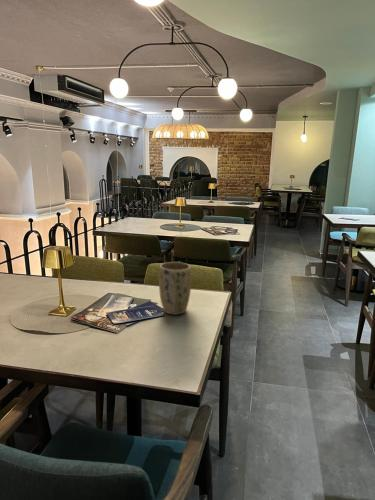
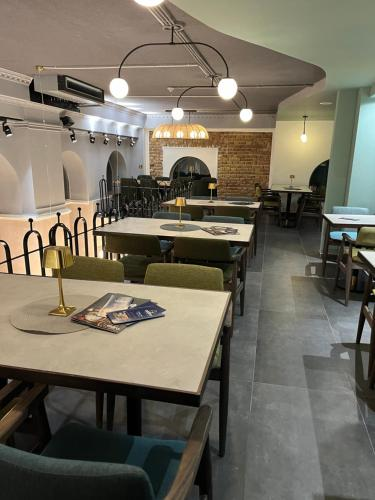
- plant pot (174, 288)
